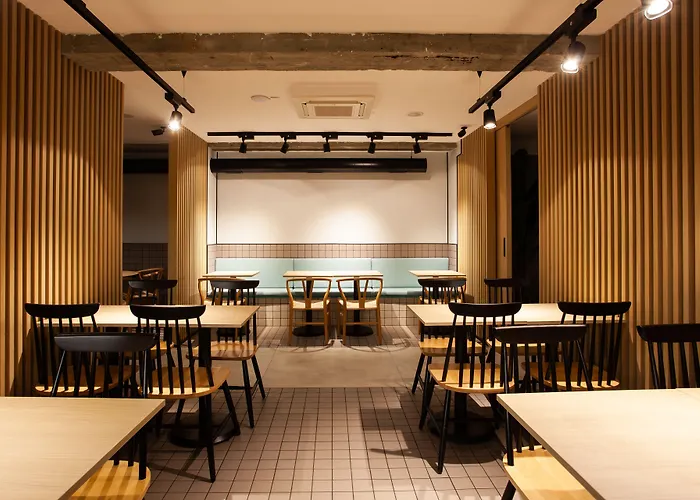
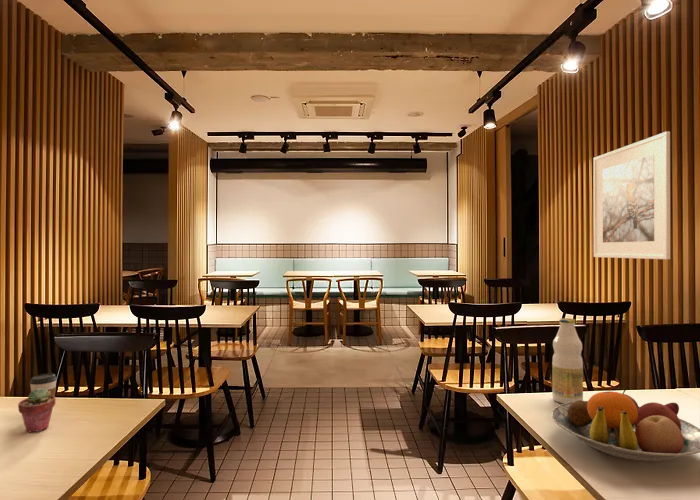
+ fruit bowl (624, 418)
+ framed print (626, 202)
+ coffee cup (43, 388)
+ potted succulent (37, 408)
+ bottle (567, 359)
